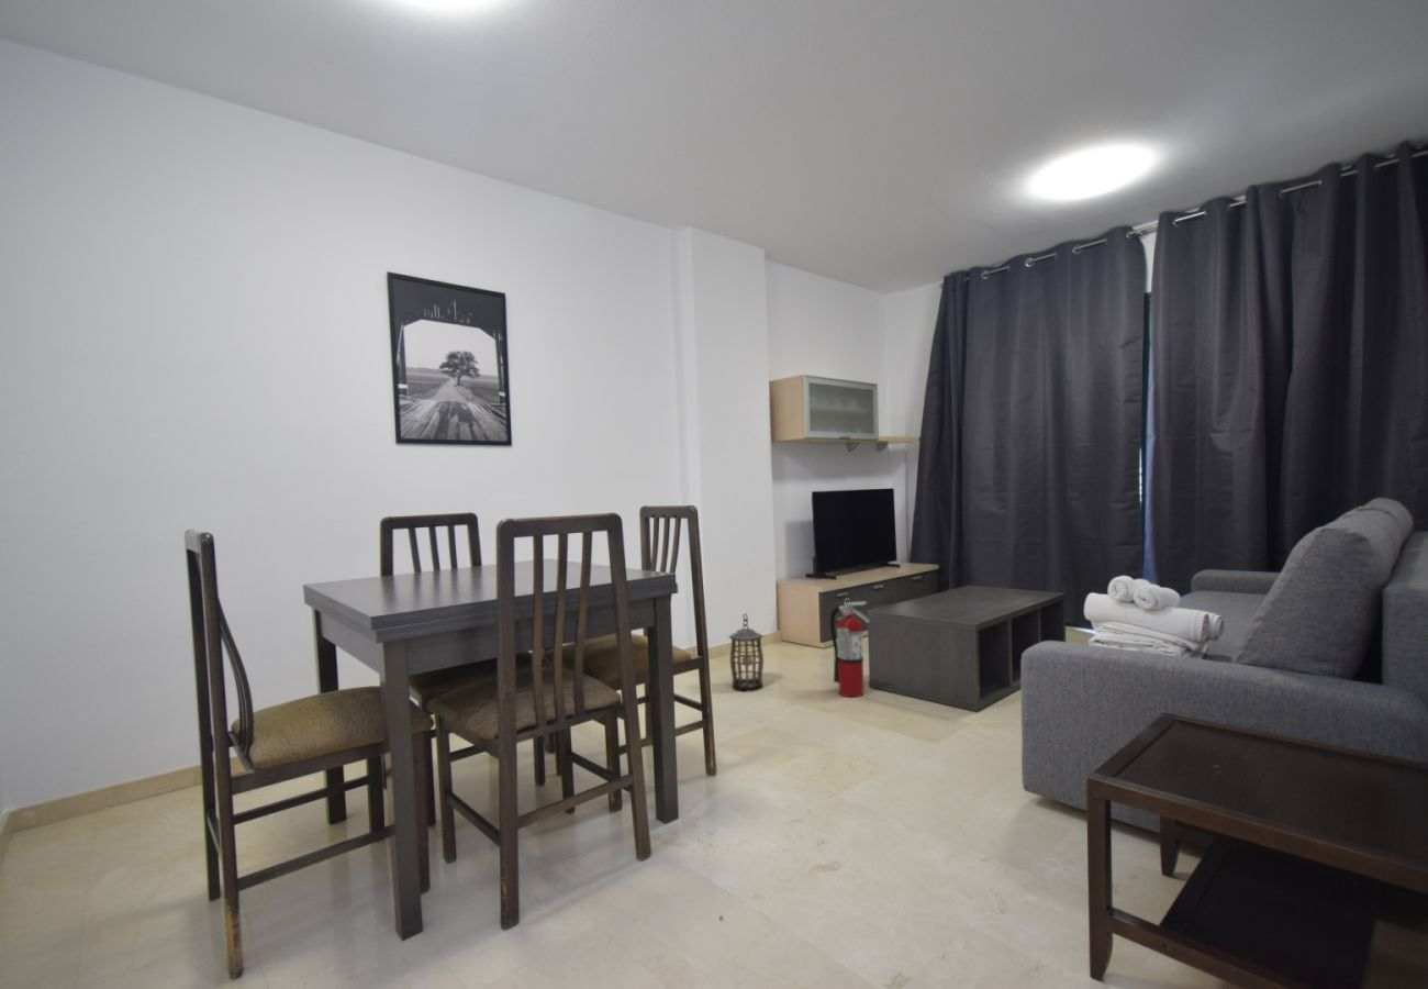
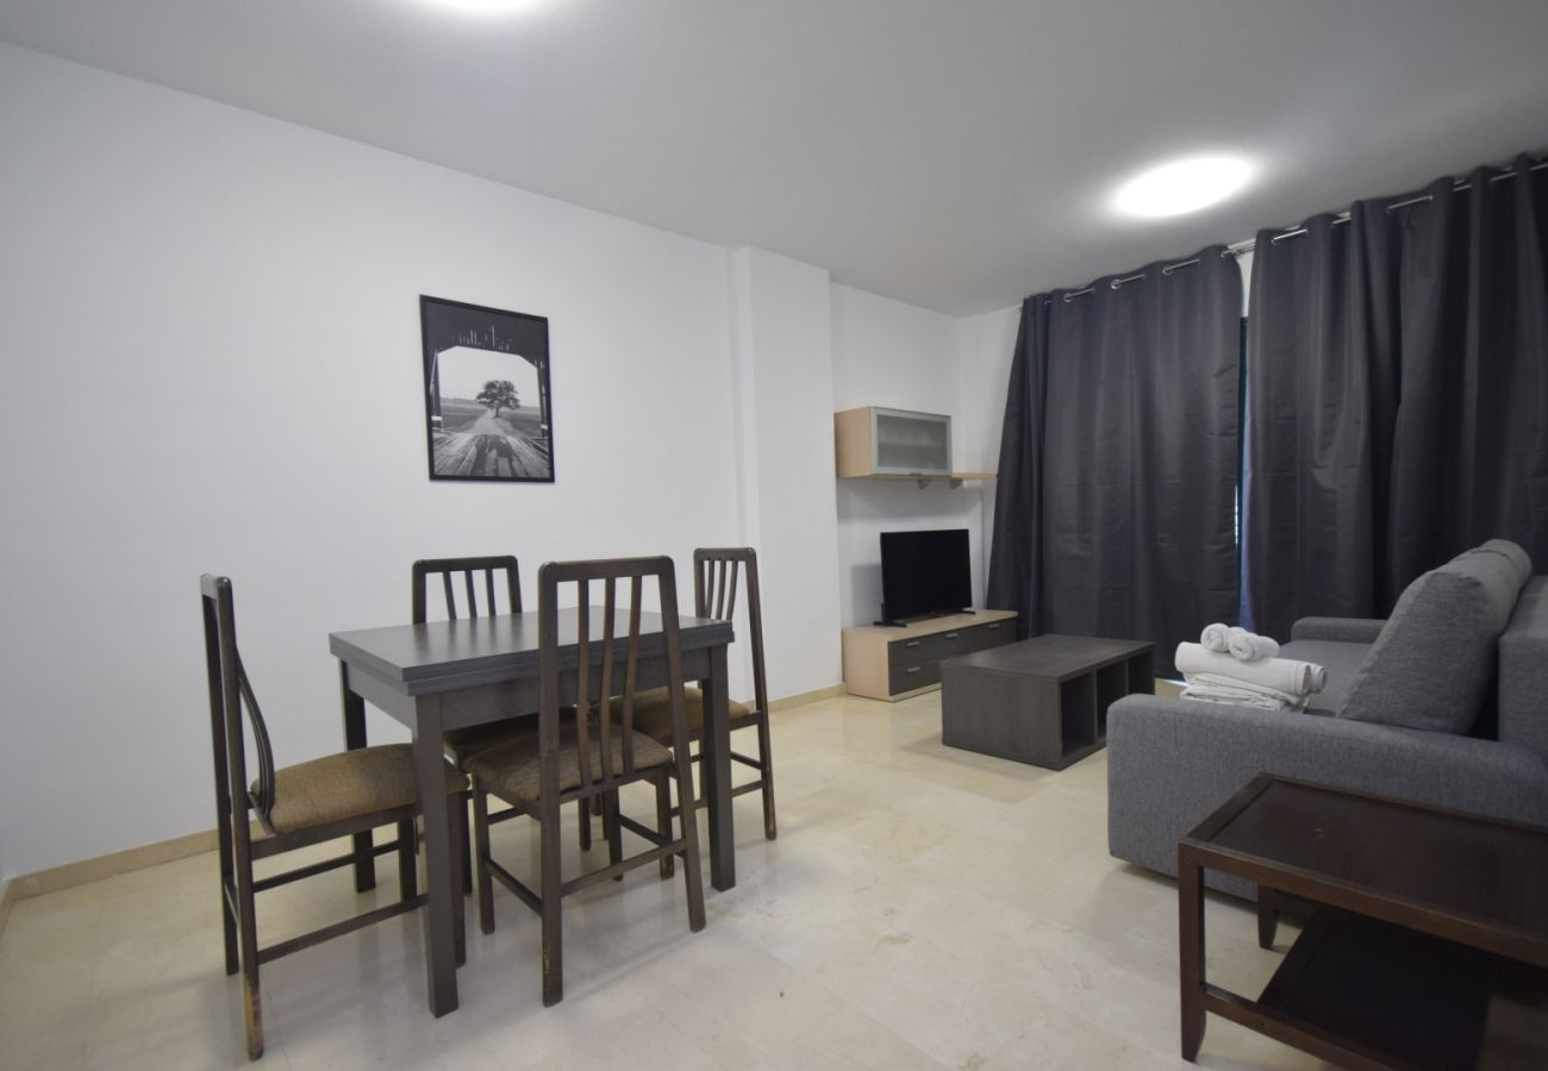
- lantern (746, 649)
- fire extinguisher (849, 644)
